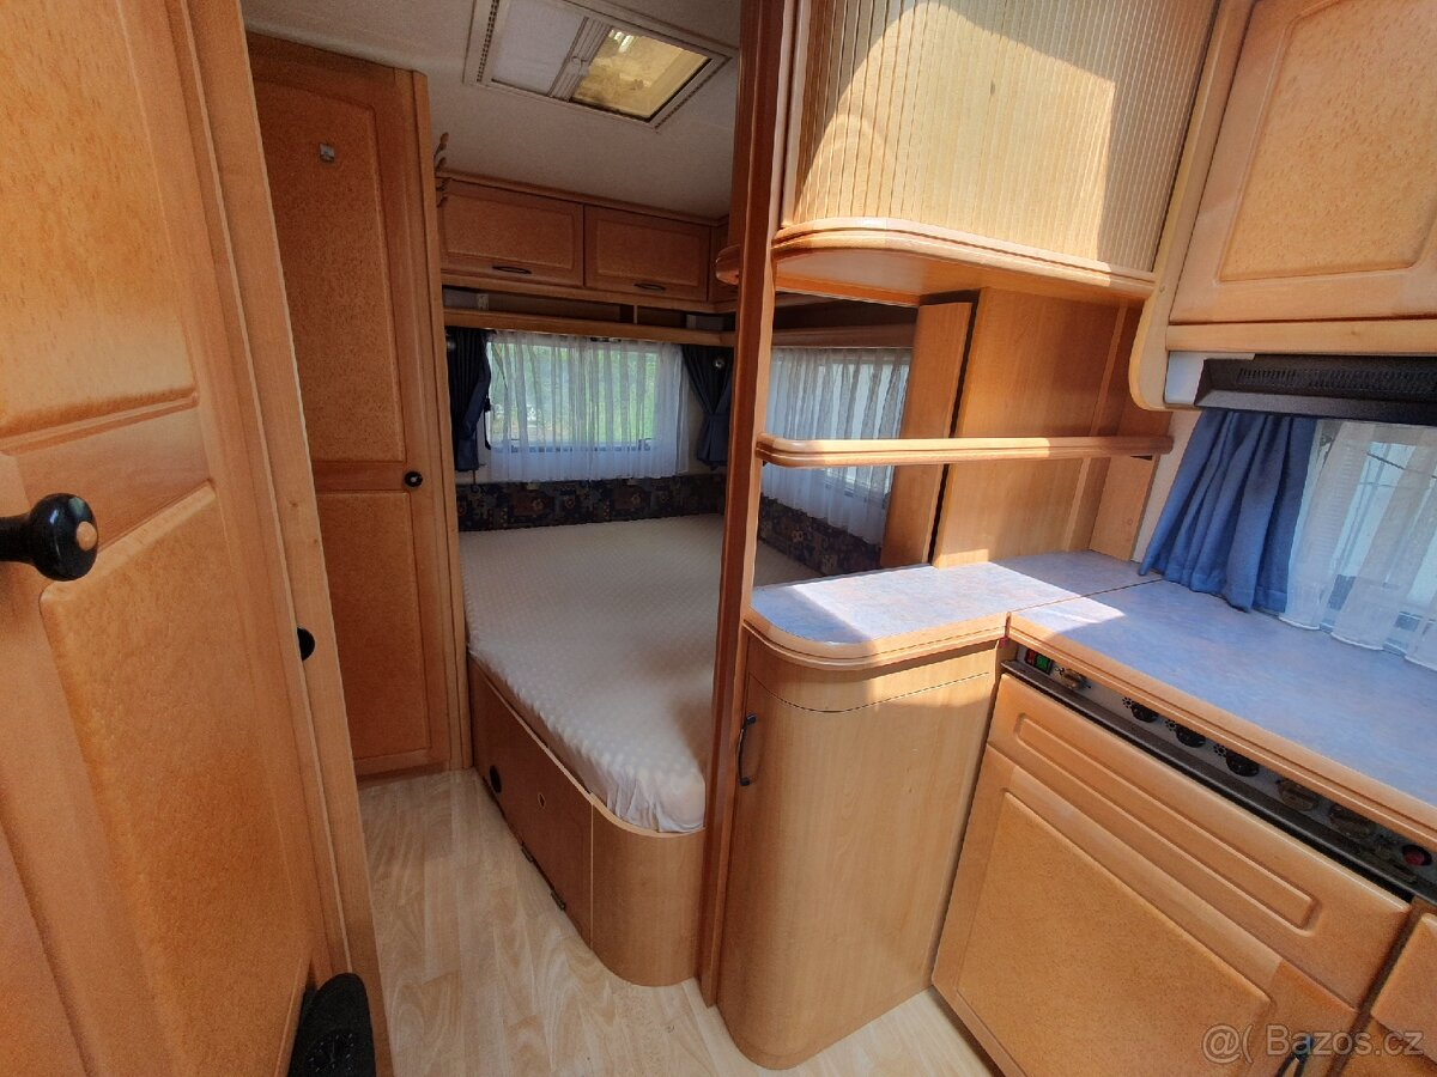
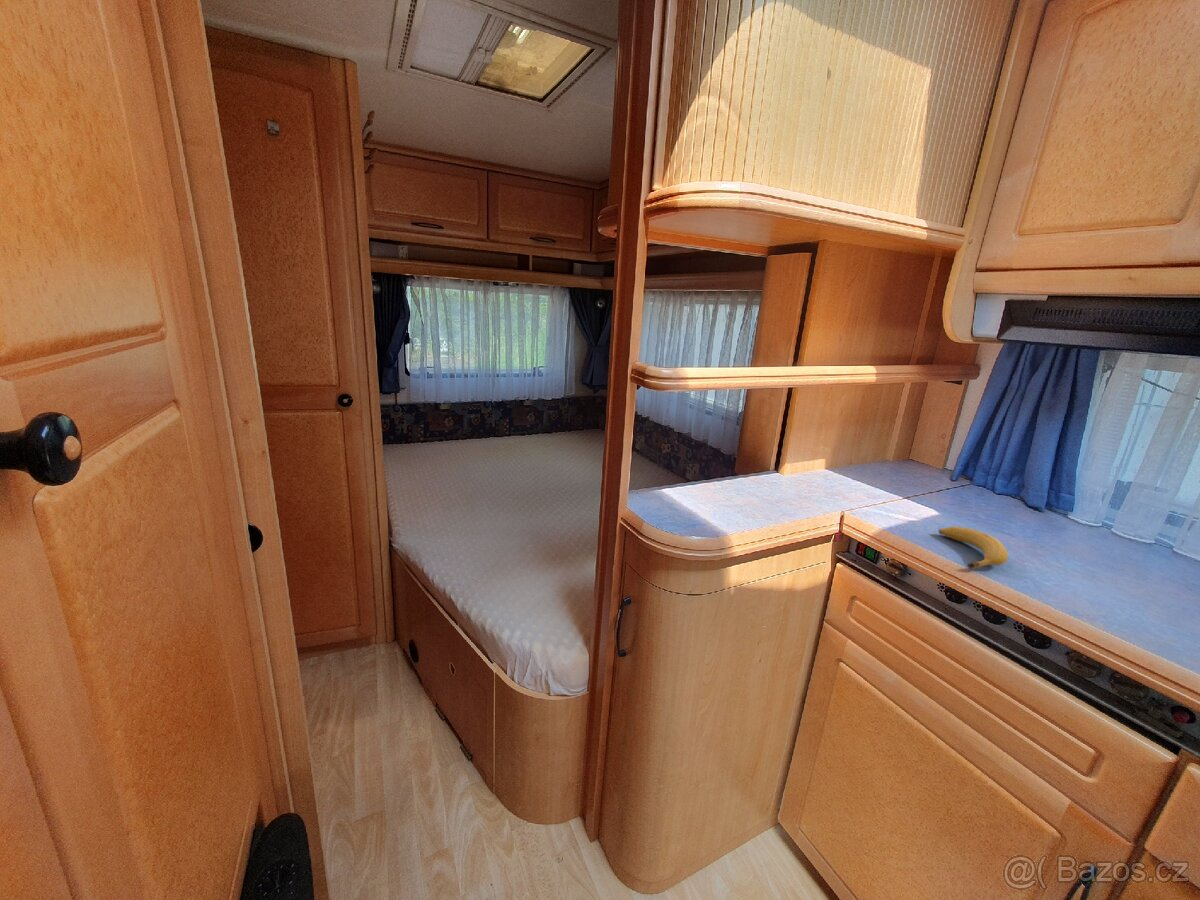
+ fruit (976, 545)
